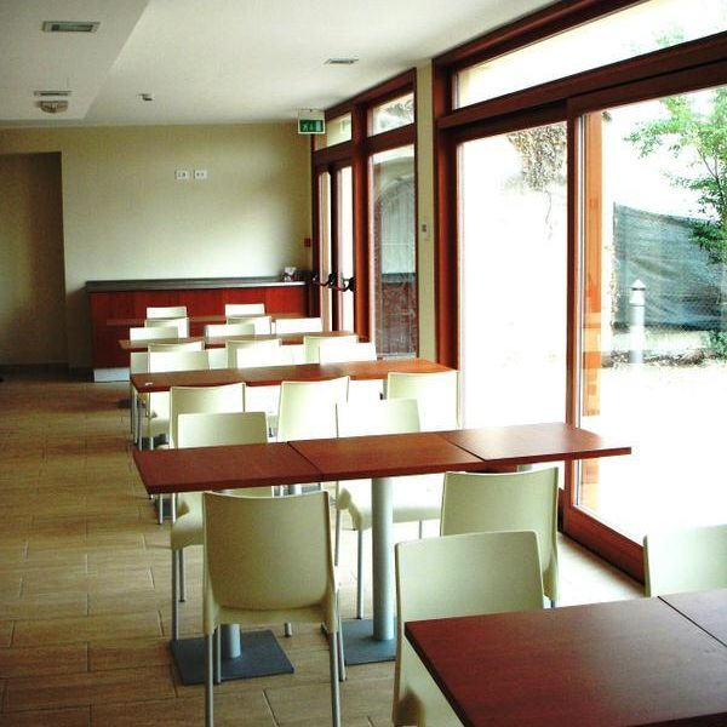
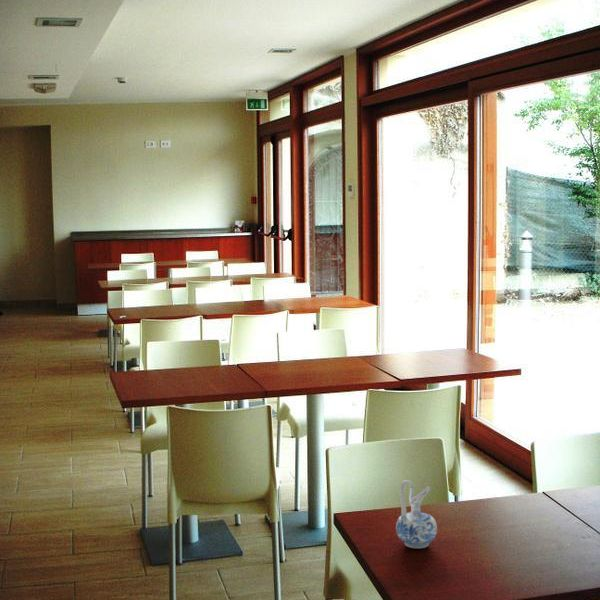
+ ceramic pitcher (416, 511)
